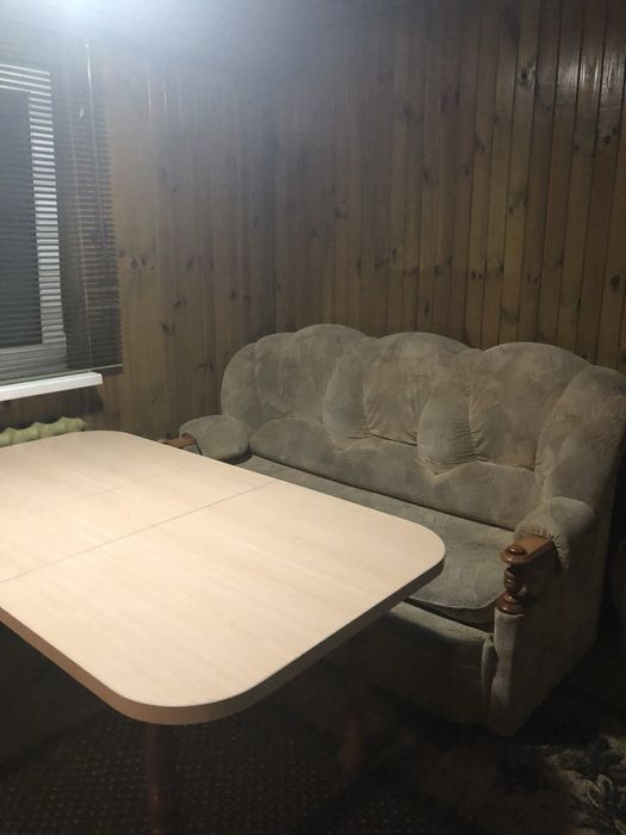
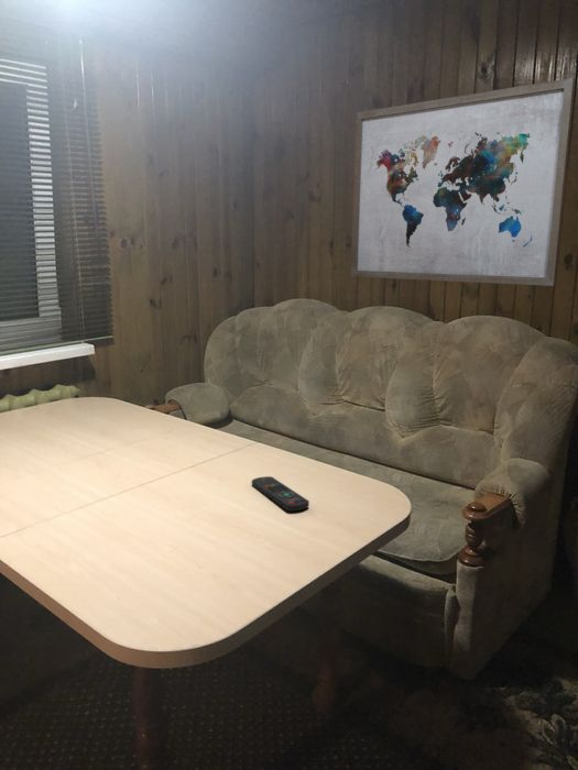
+ wall art (446, 191)
+ remote control (279, 492)
